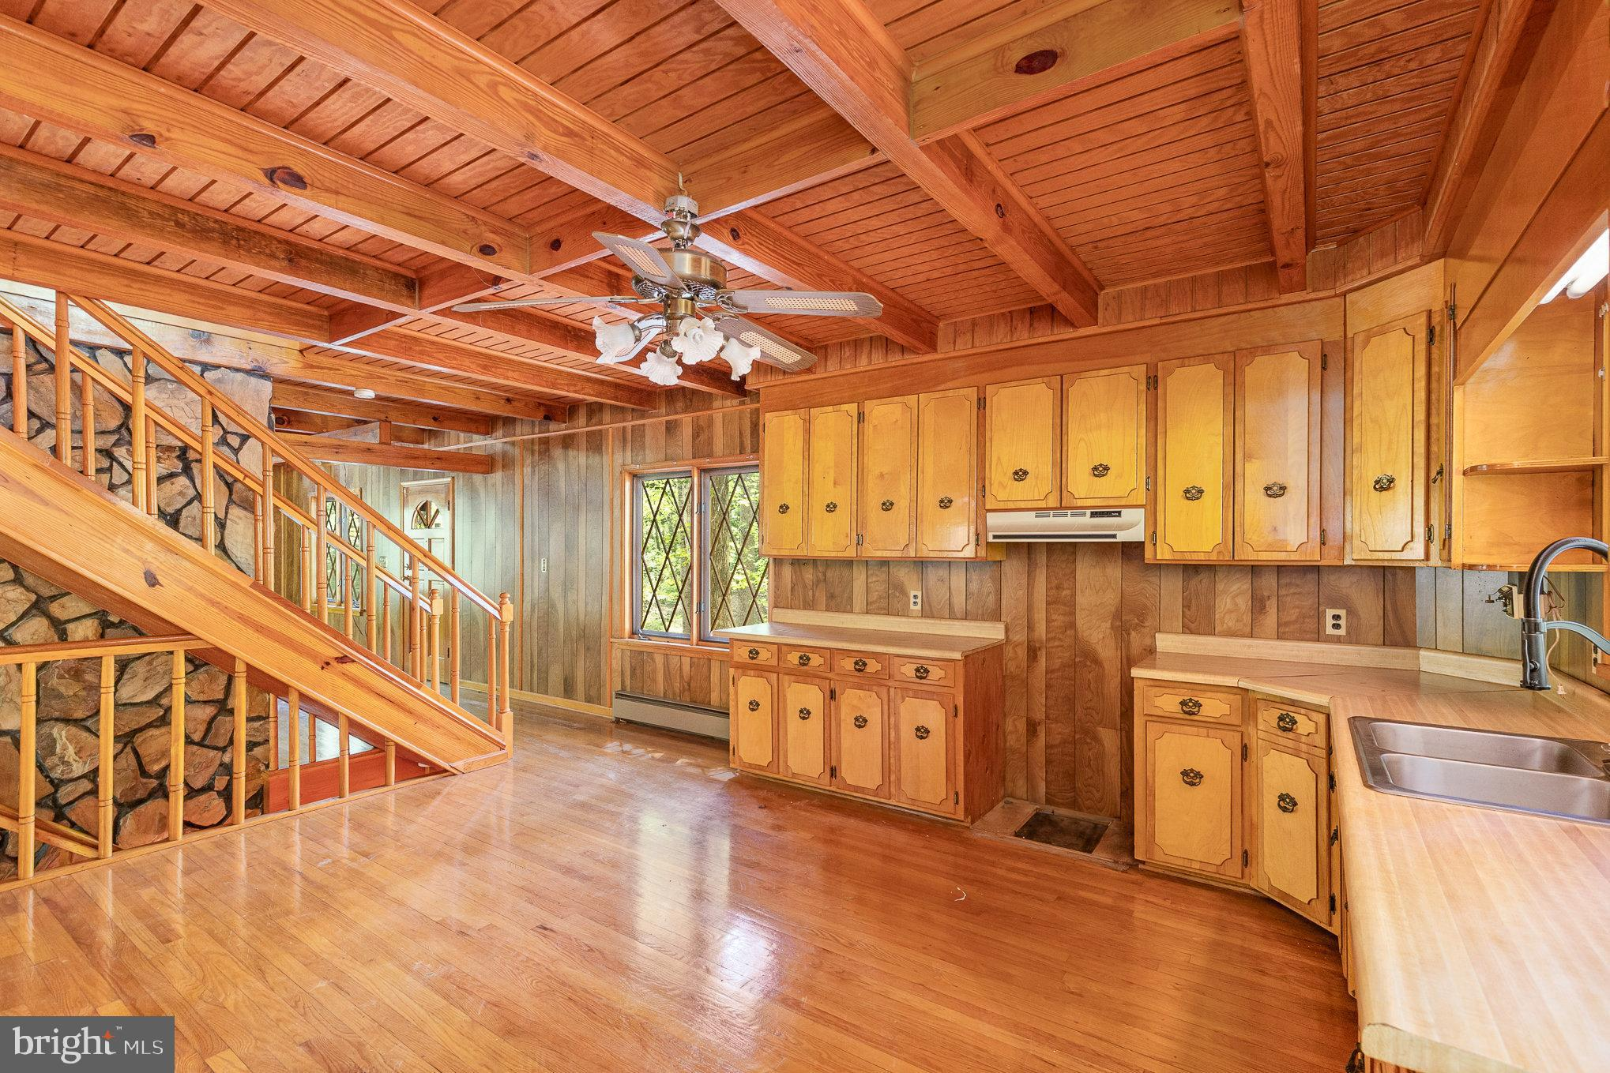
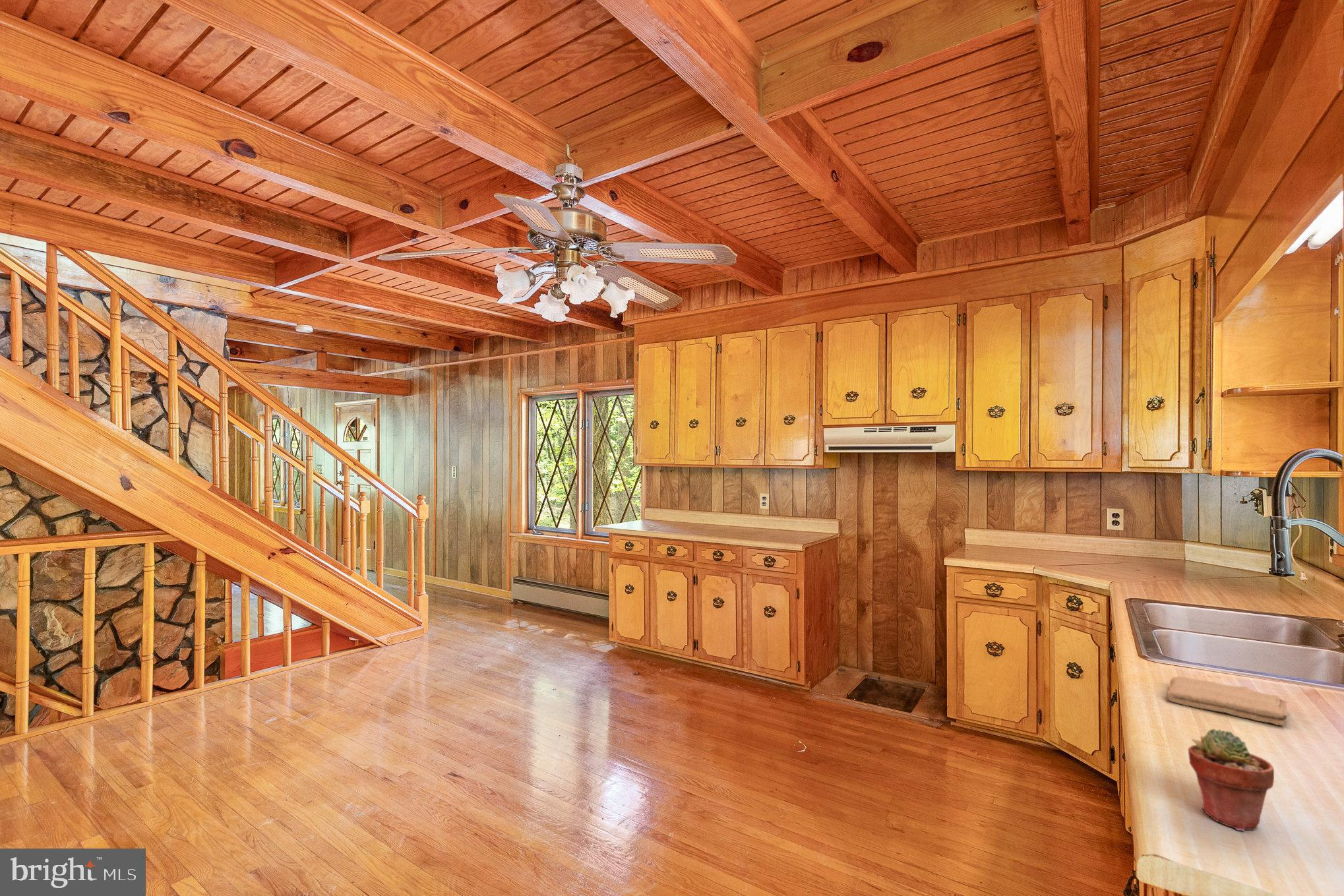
+ washcloth (1225, 698)
+ potted succulent (1229, 774)
